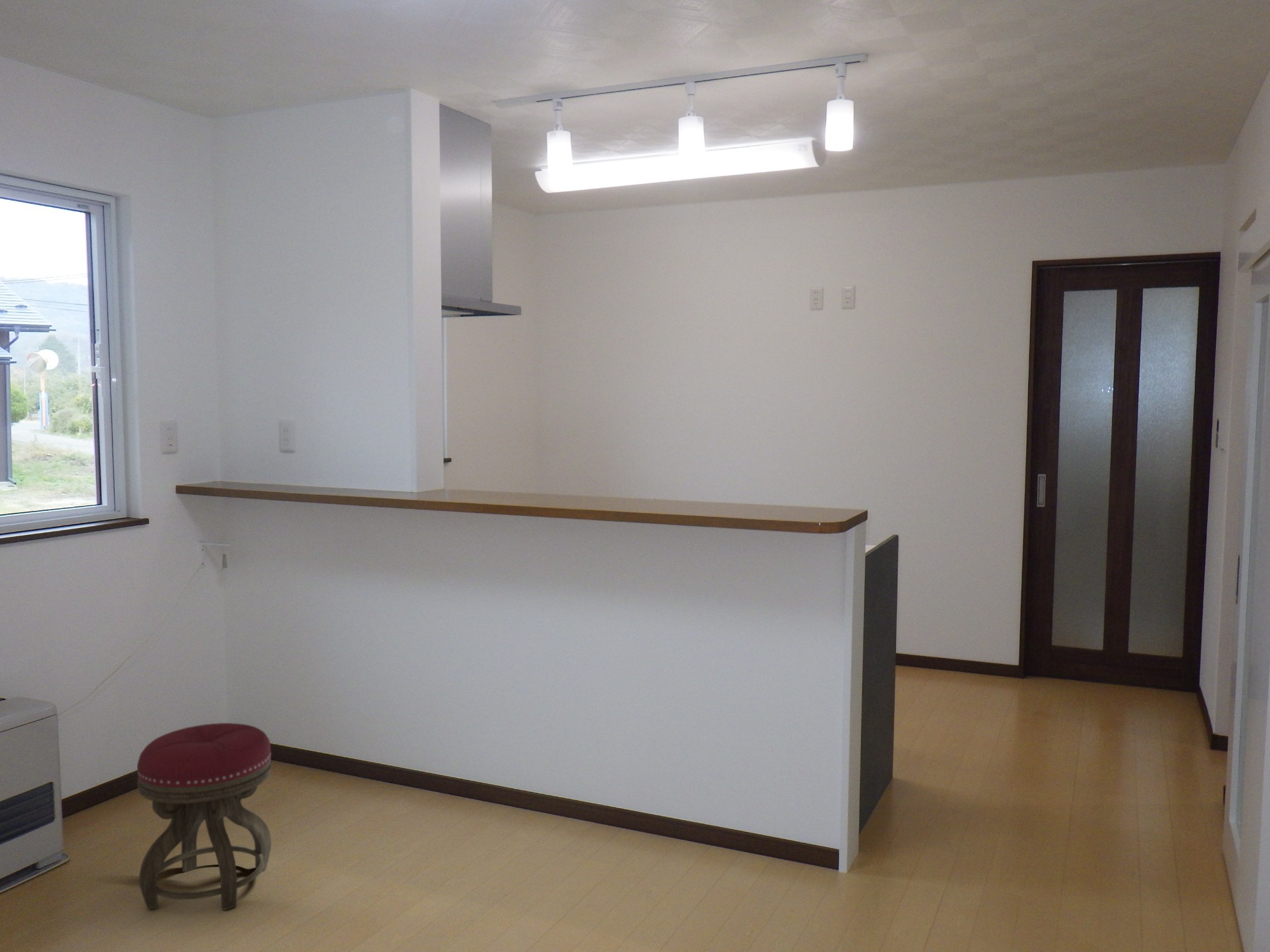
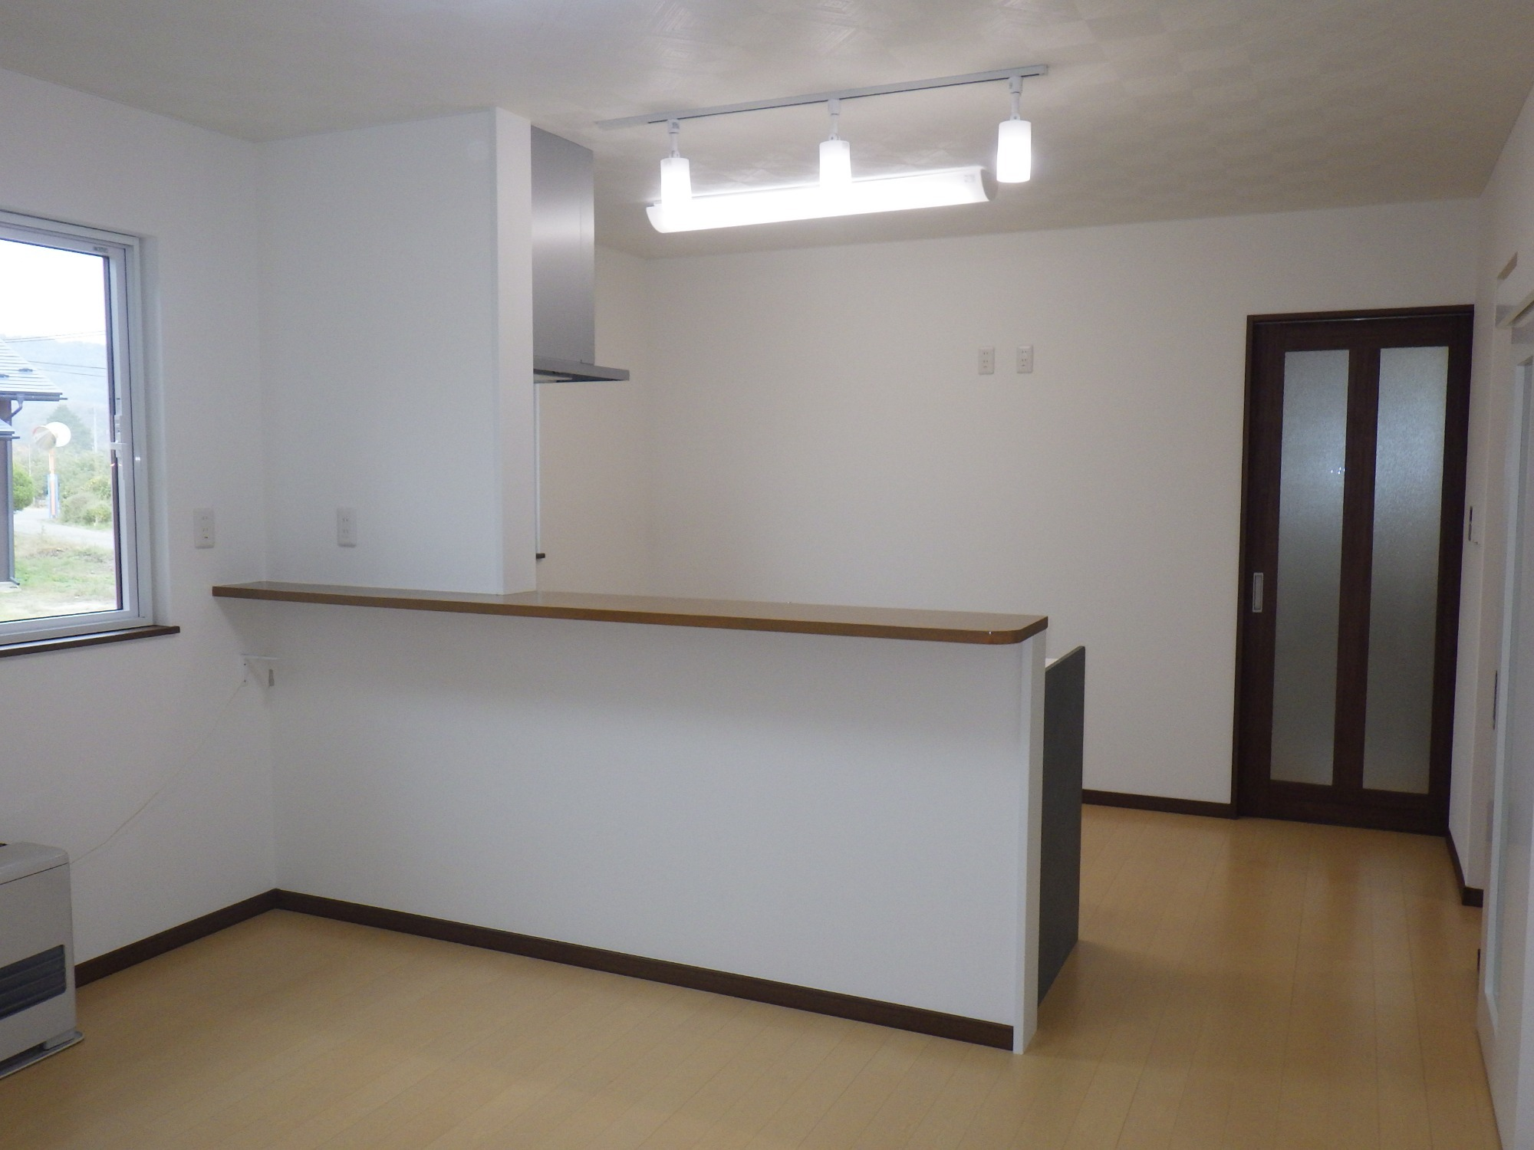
- stool (206, 812)
